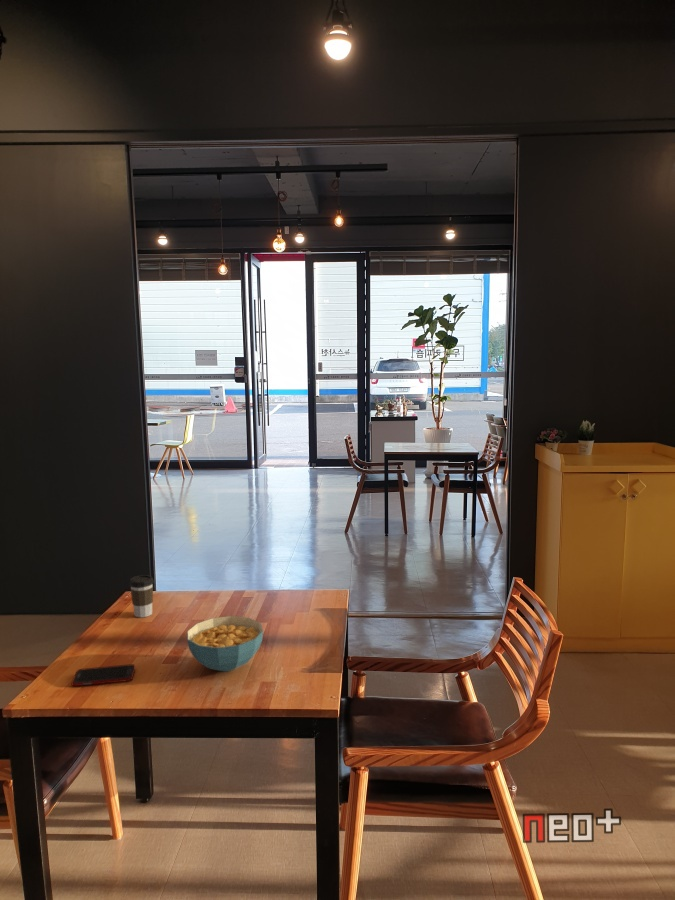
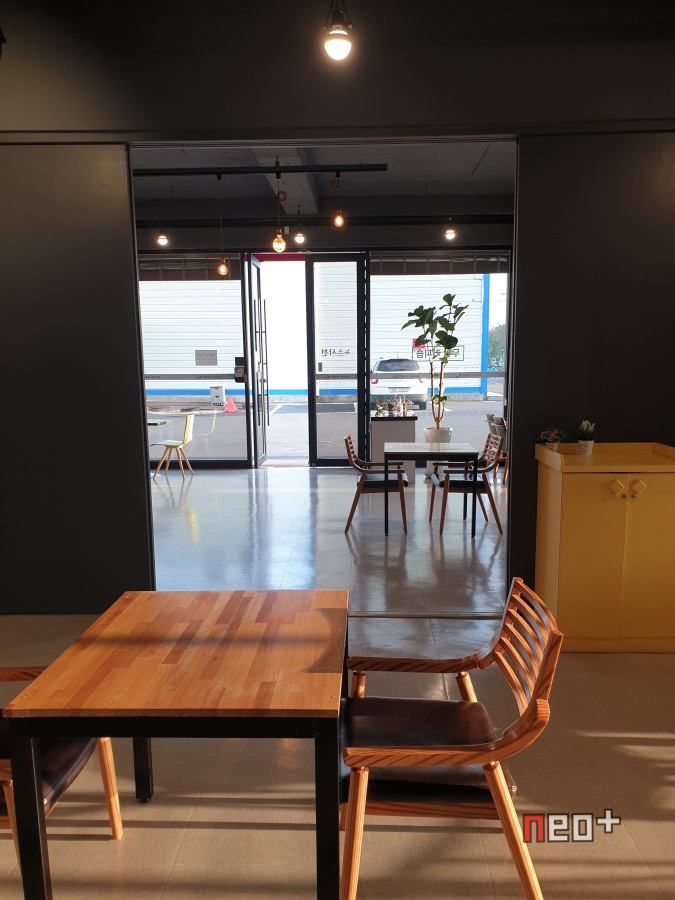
- cereal bowl (225, 648)
- coffee cup (142, 596)
- cell phone (104, 675)
